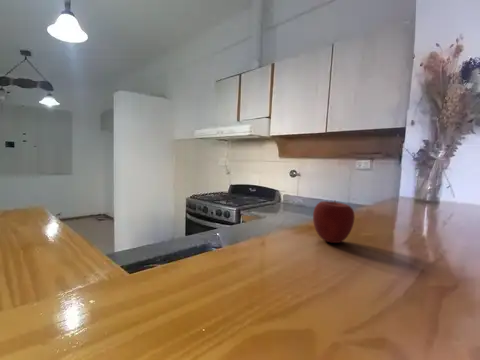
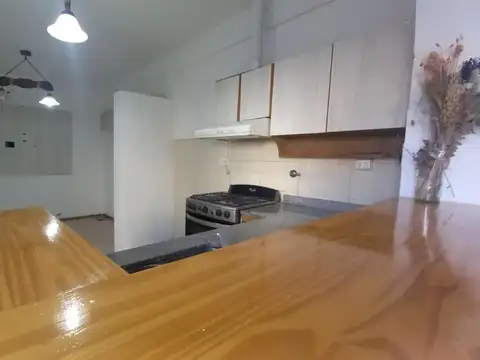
- apple (333, 221)
